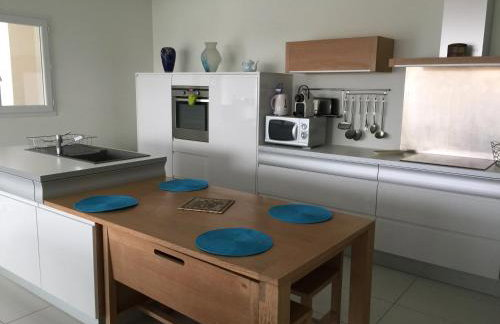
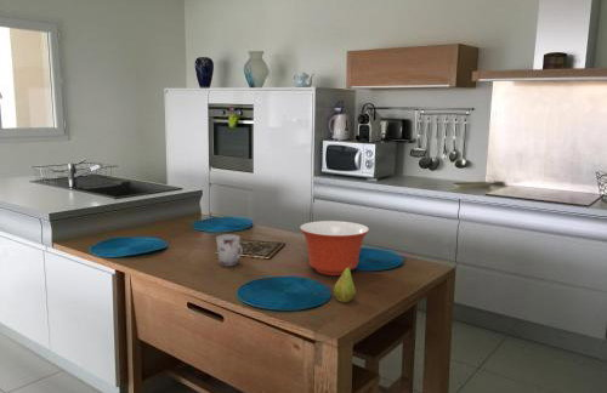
+ mixing bowl (333, 249)
+ cup (231, 251)
+ fruit (344, 283)
